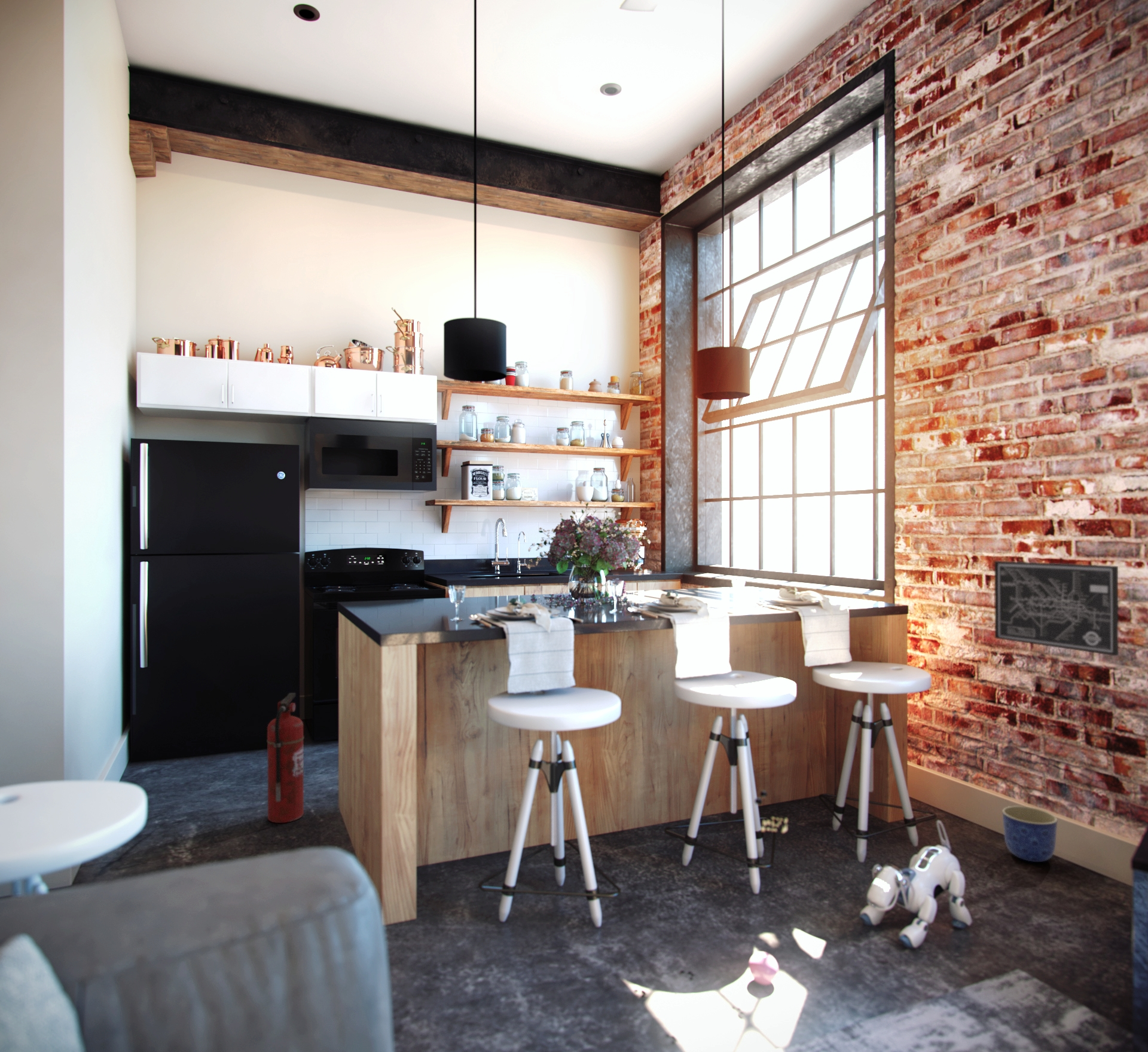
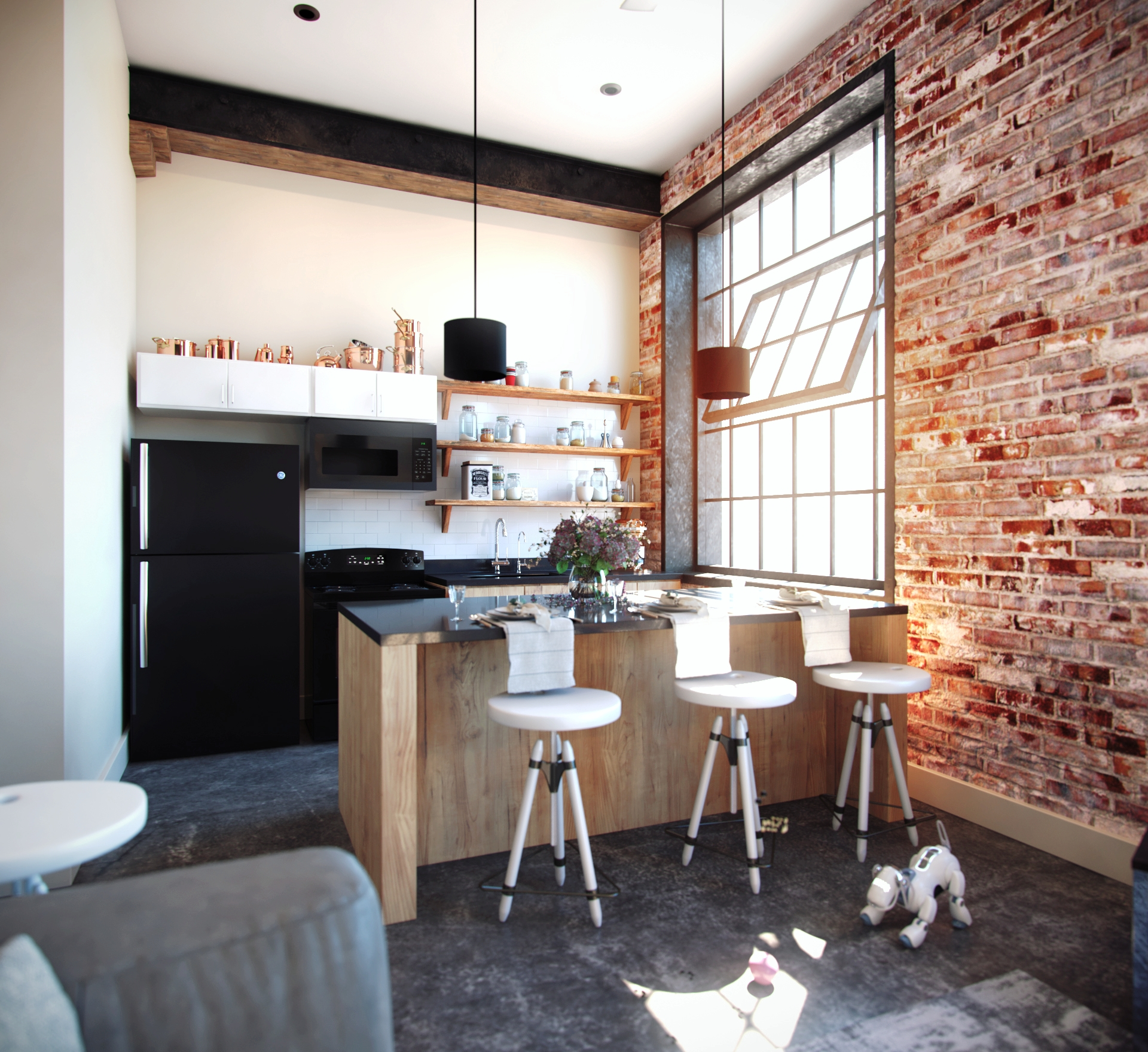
- wall art (1052, 604)
- planter (1029, 836)
- fire extinguisher (285, 757)
